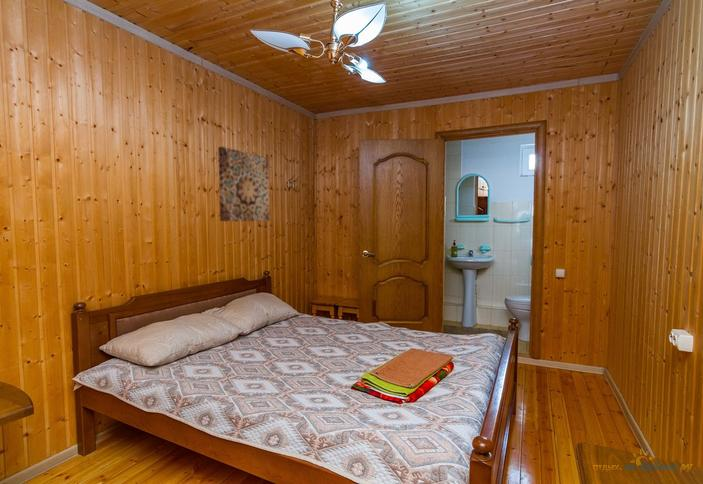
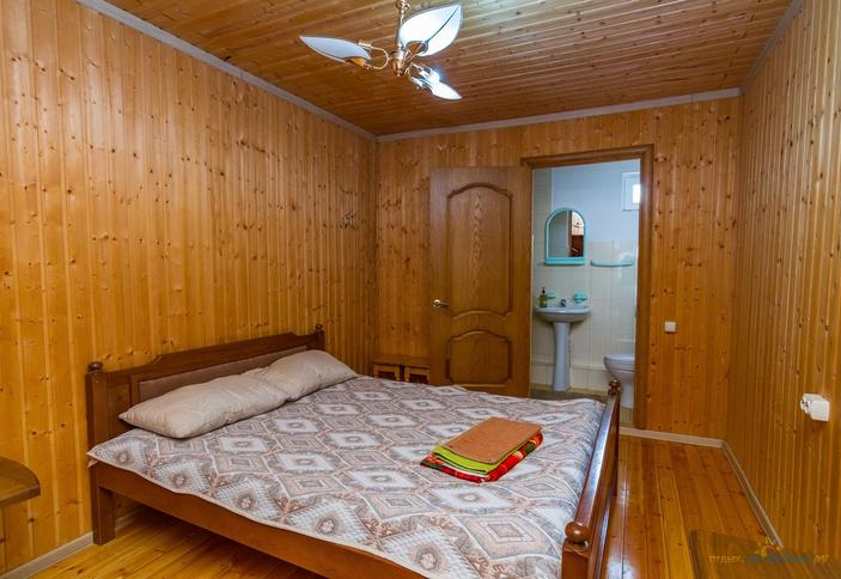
- wall art (245, 187)
